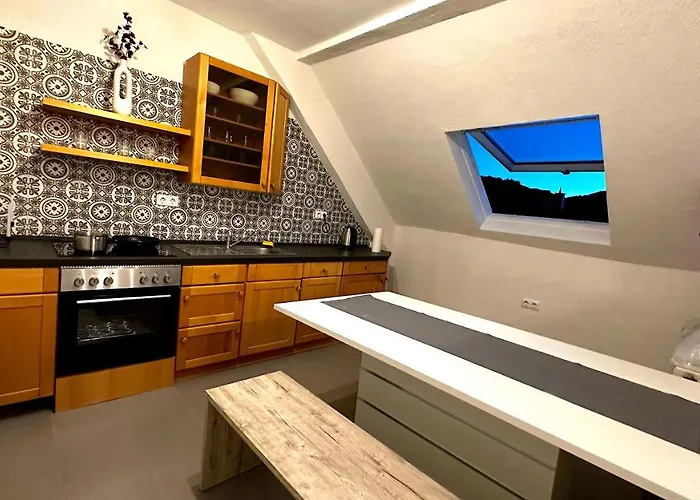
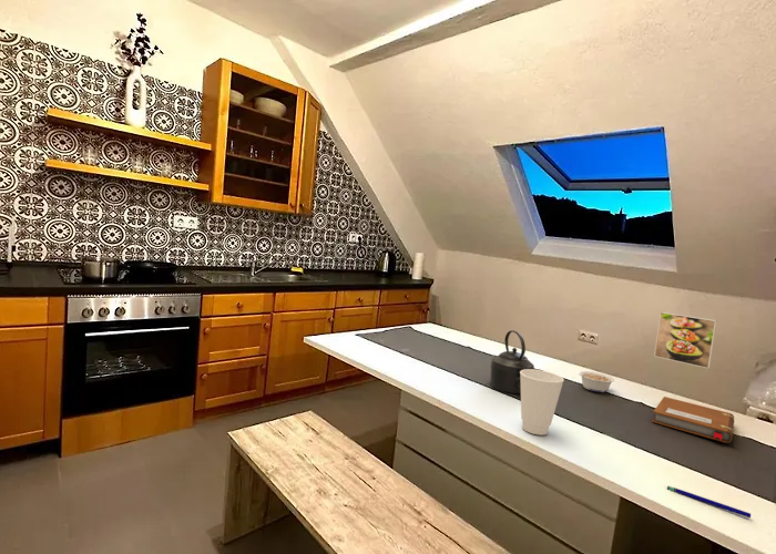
+ notebook (694, 418)
+ pen (706, 501)
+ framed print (684, 339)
+ legume (595, 381)
+ kettle (517, 362)
+ cup (538, 402)
